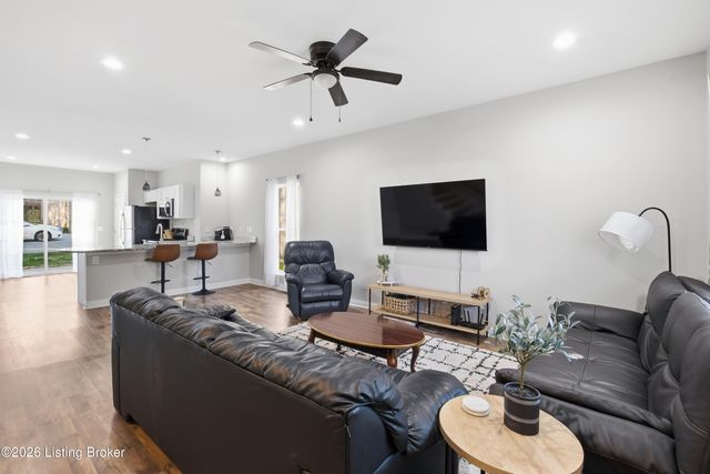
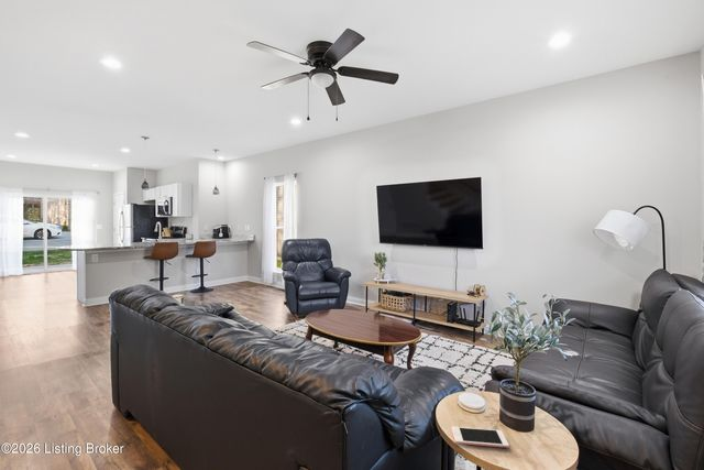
+ cell phone (479, 436)
